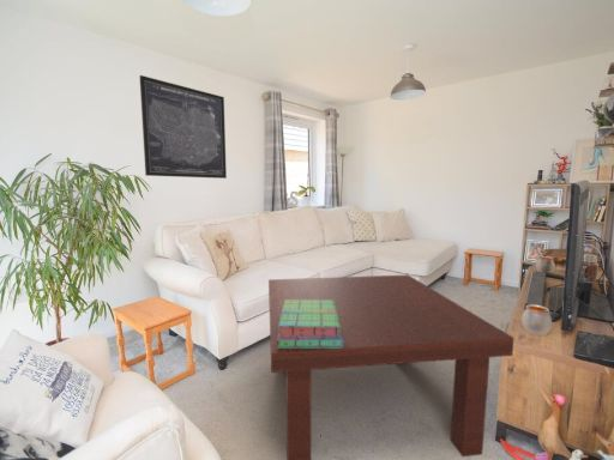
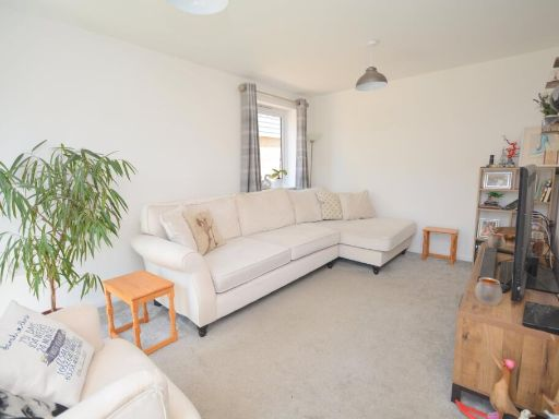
- coffee table (360, 351)
- stack of books (309, 320)
- wall art (187, 133)
